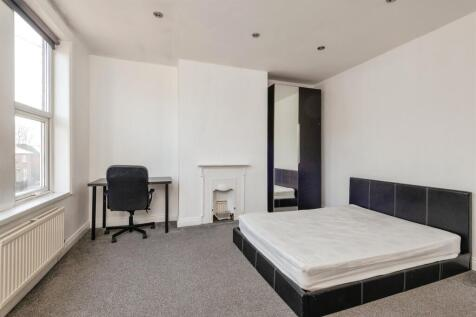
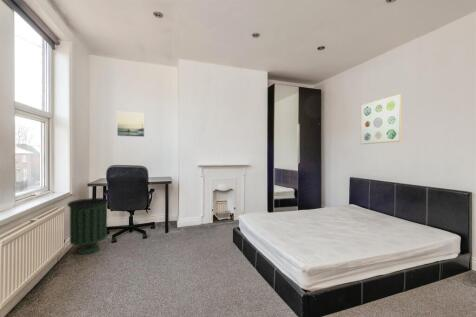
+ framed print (131, 124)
+ wall art (378, 121)
+ trash can (89, 225)
